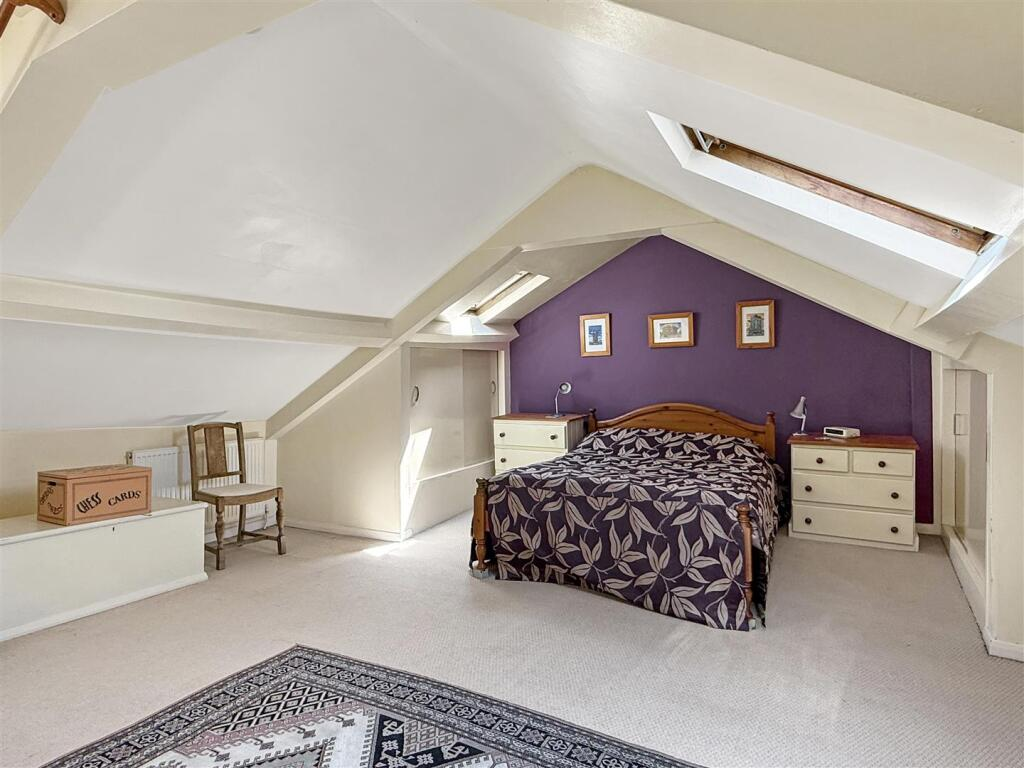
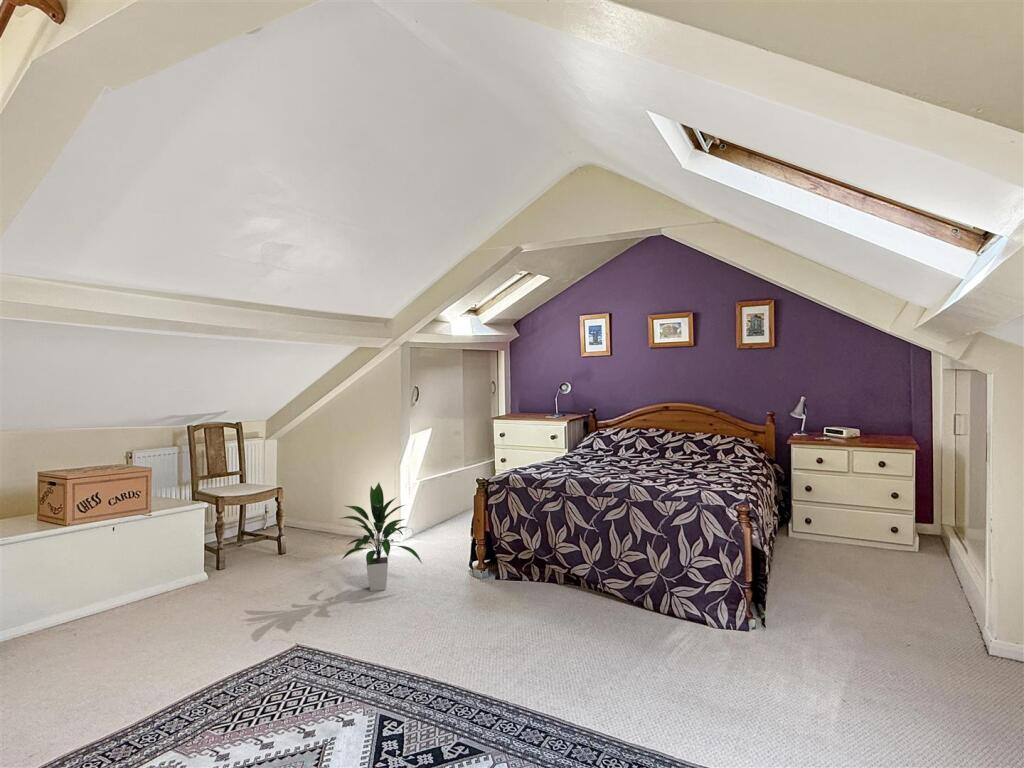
+ indoor plant (379, 537)
